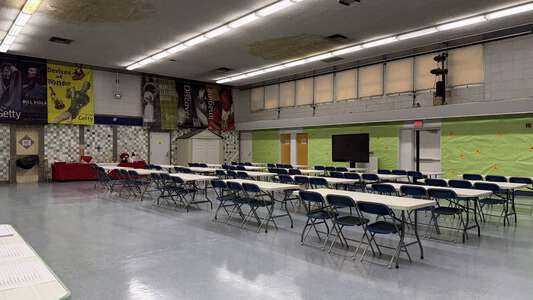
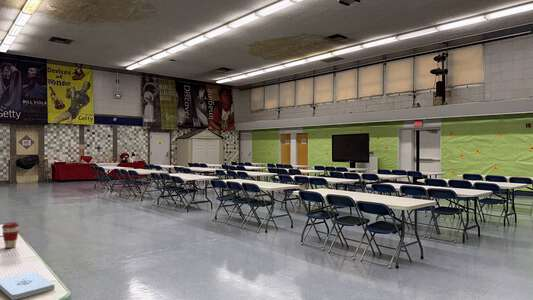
+ coffee cup (10, 235)
+ notepad (24, 284)
